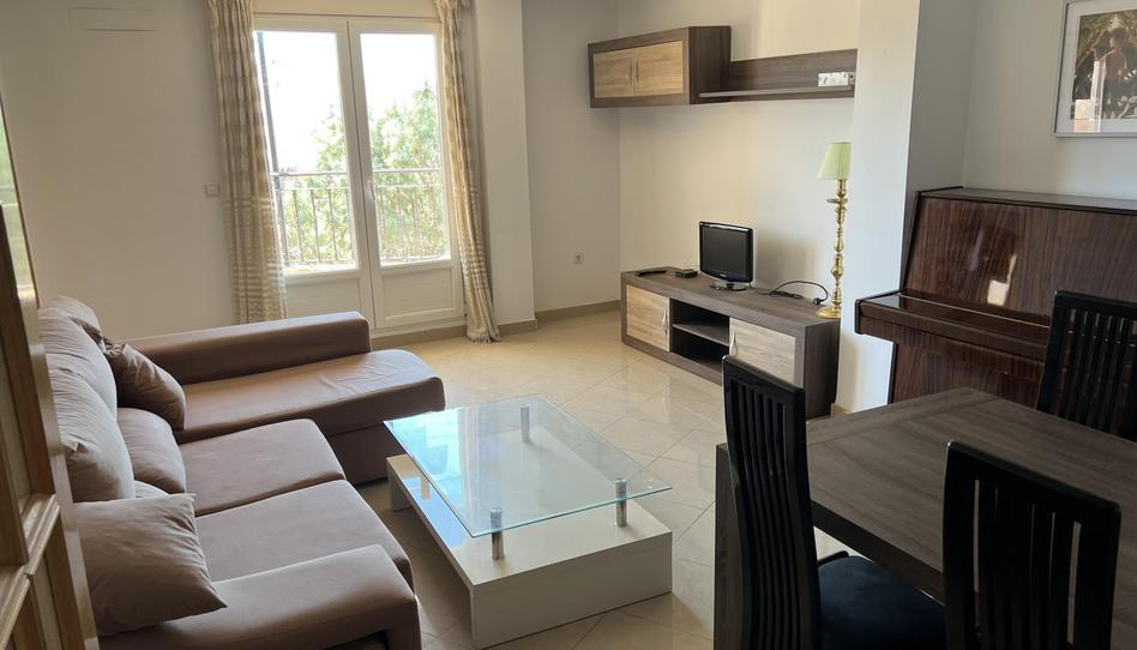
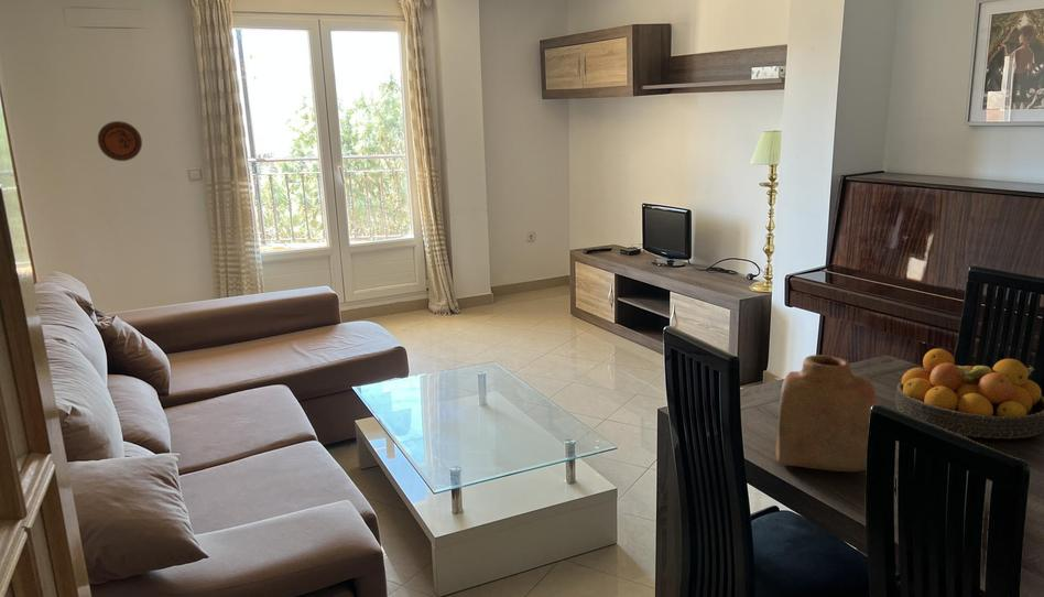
+ decorative plate (120, 141)
+ fruit bowl (971, 386)
+ vase (825, 411)
